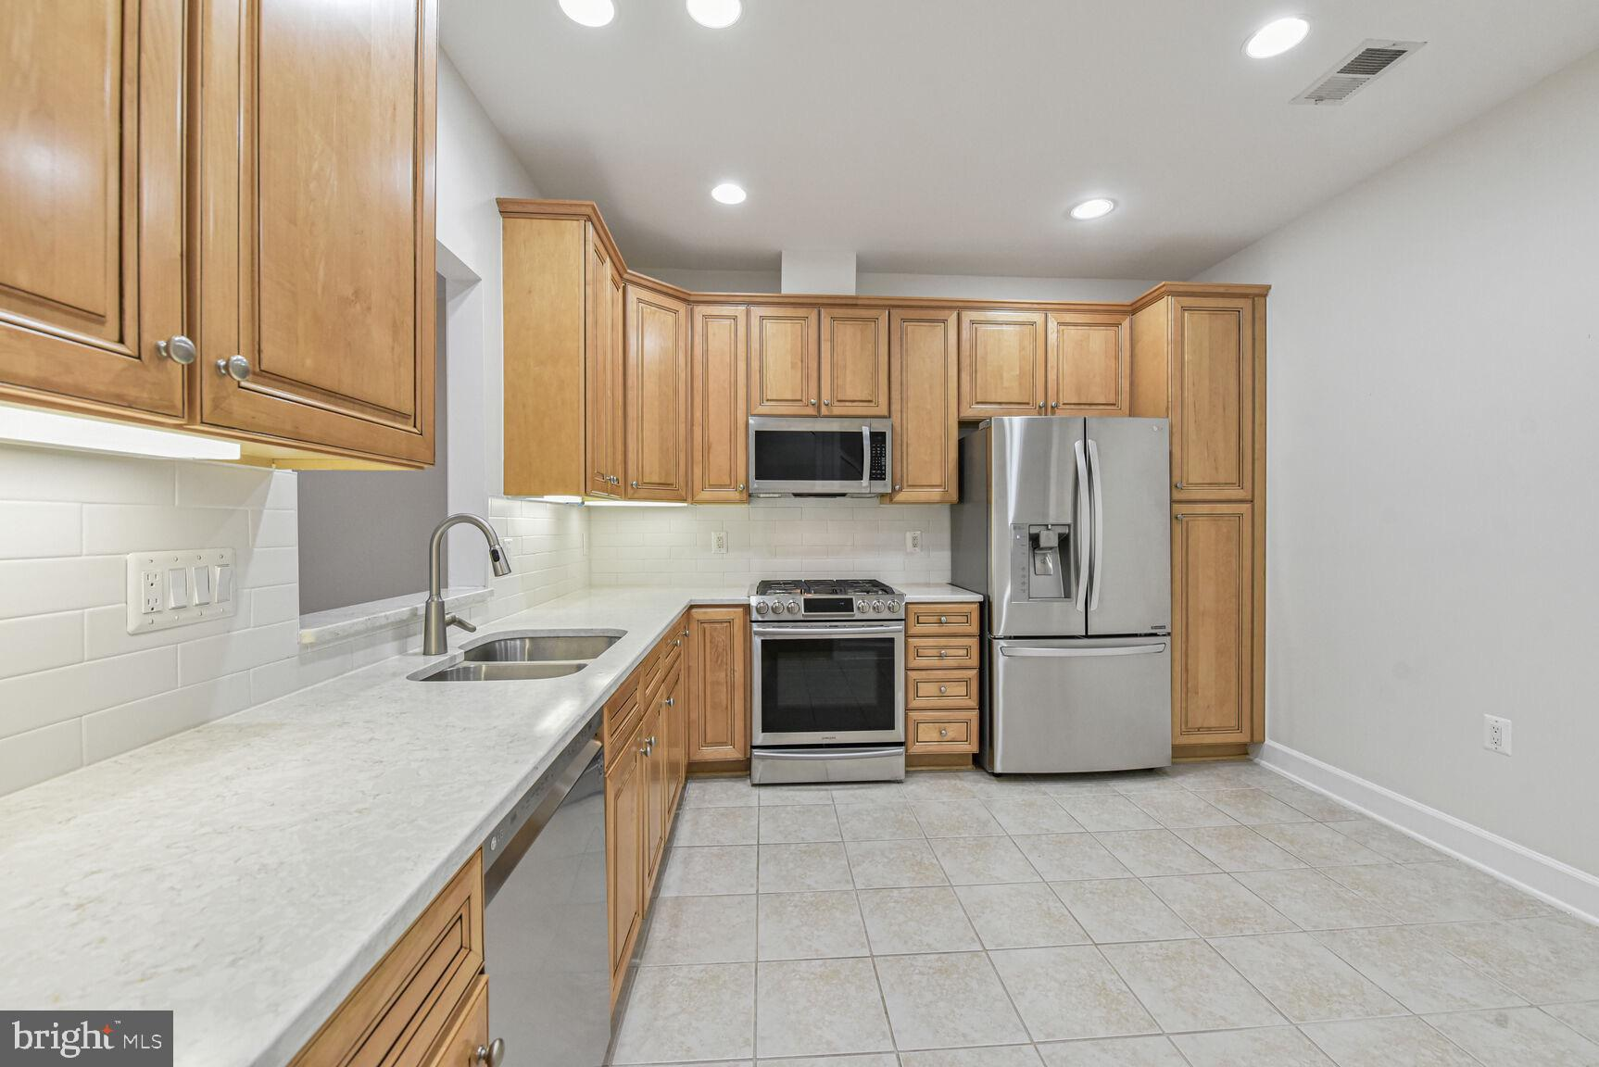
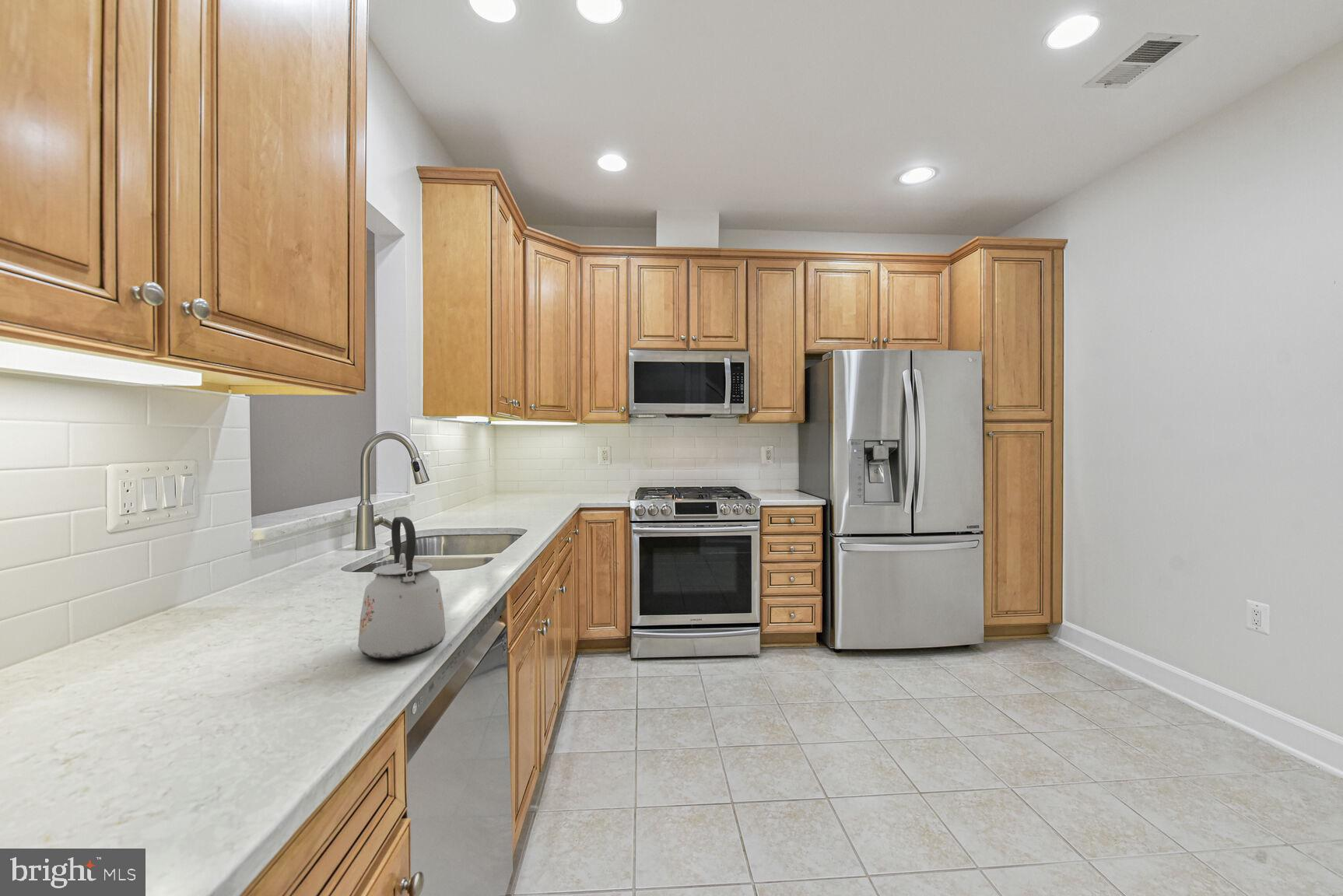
+ kettle (400, 581)
